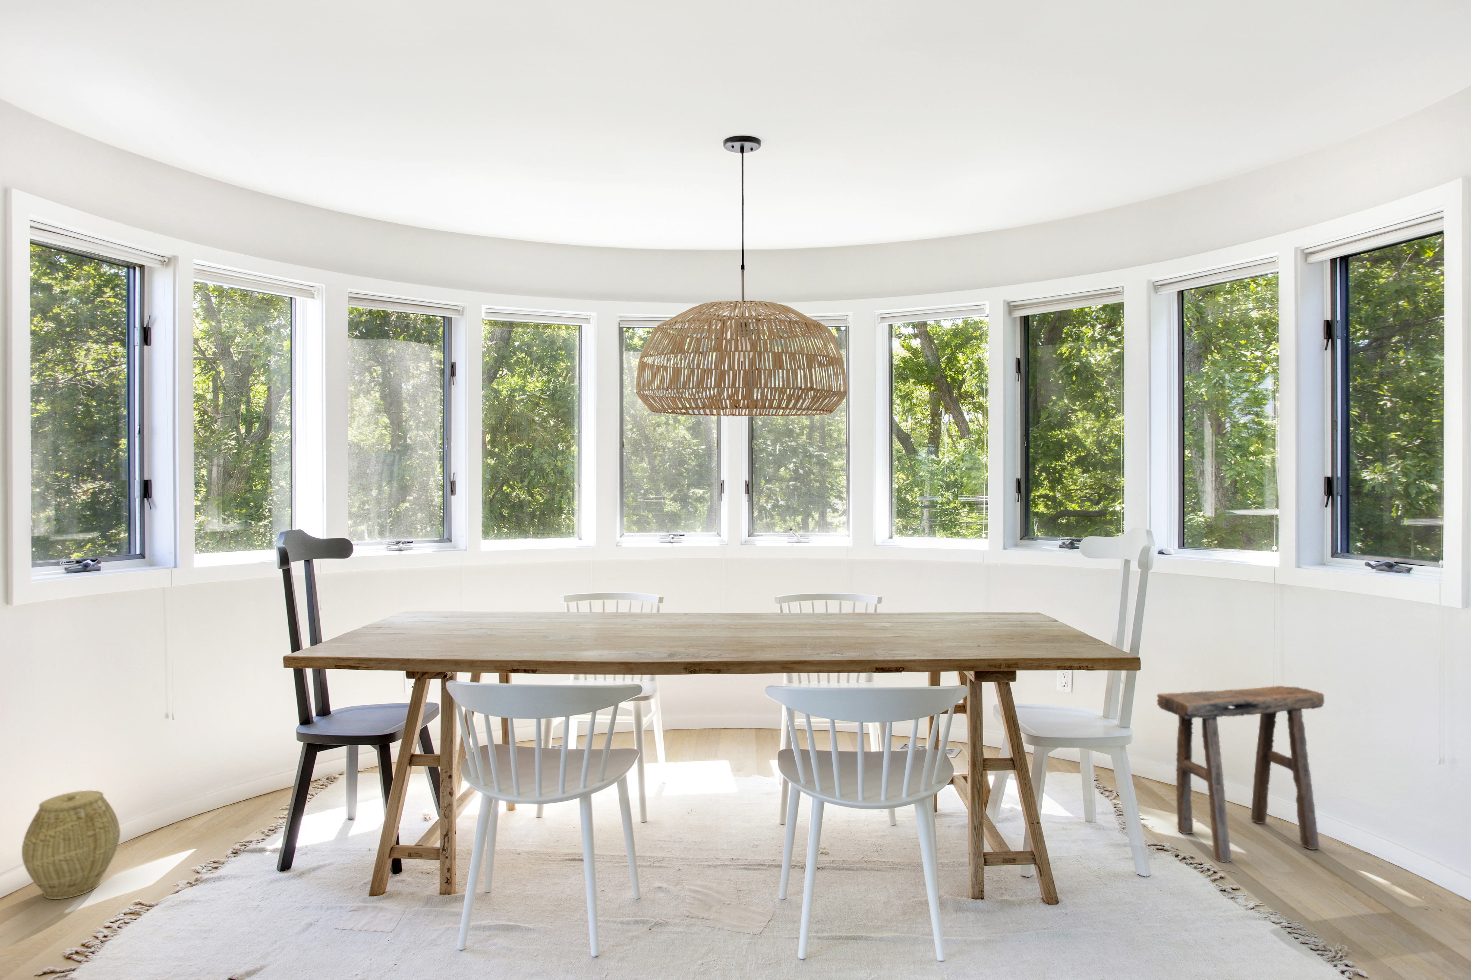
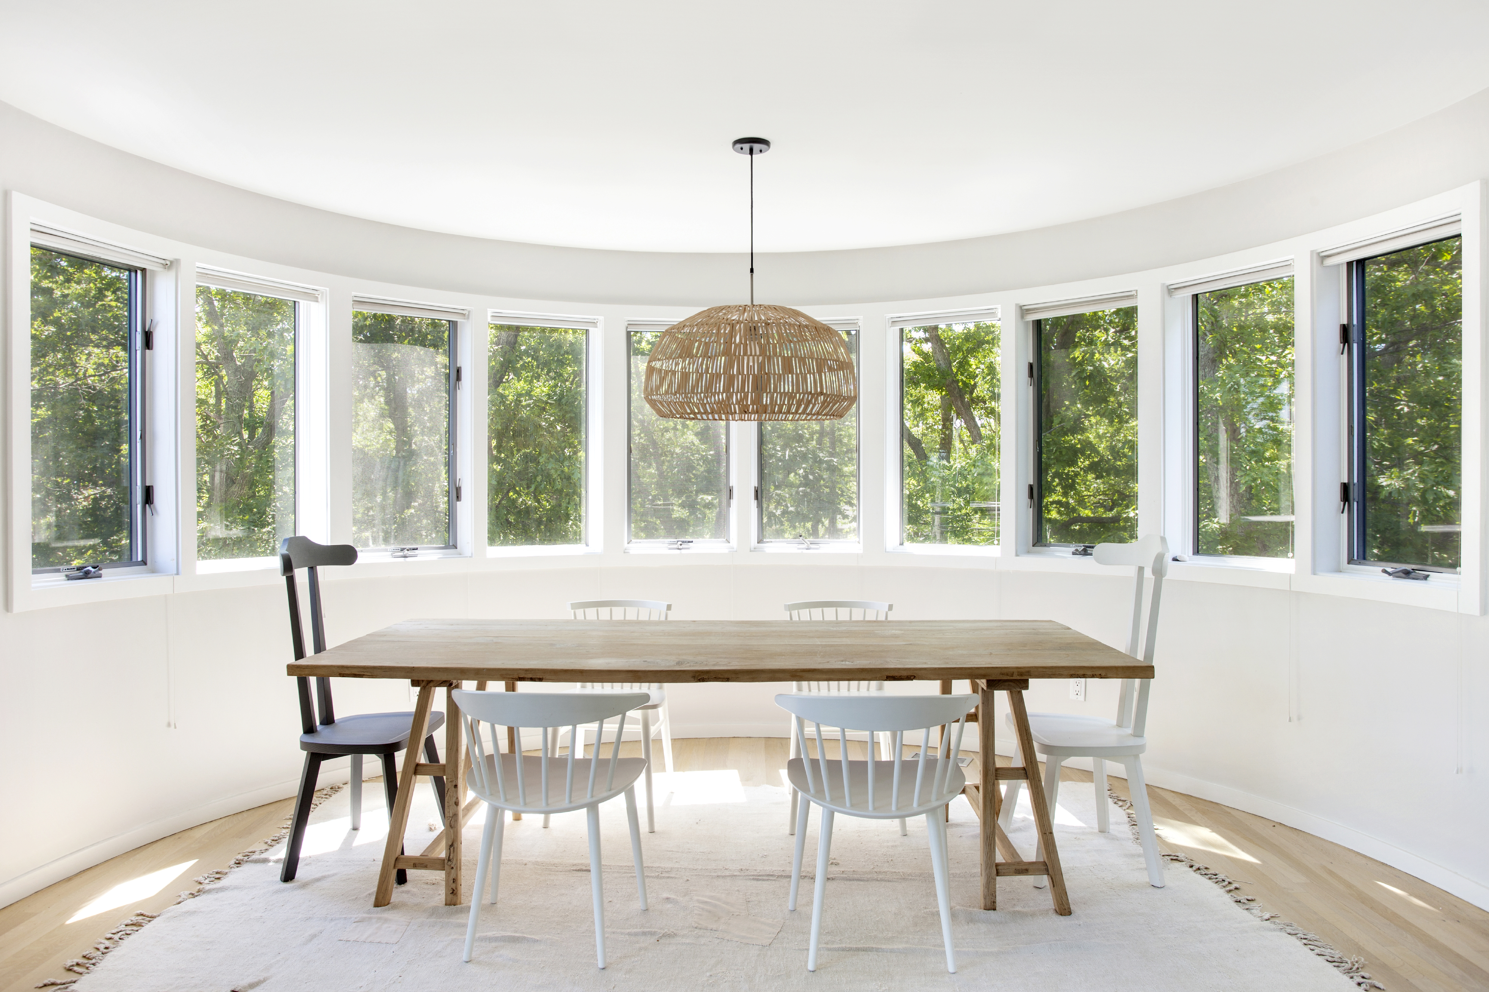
- stool (1254, 767)
- woven basket (72, 841)
